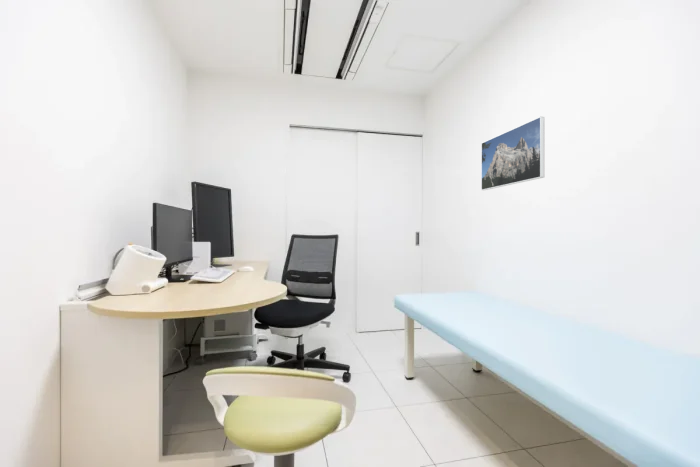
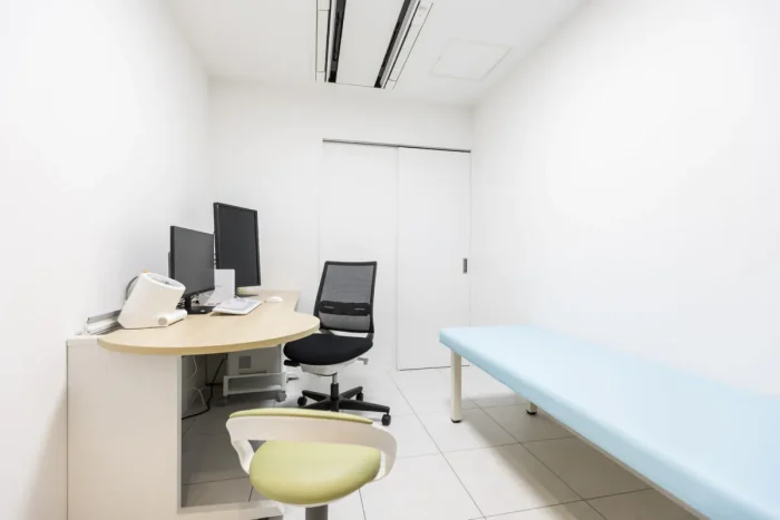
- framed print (508, 158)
